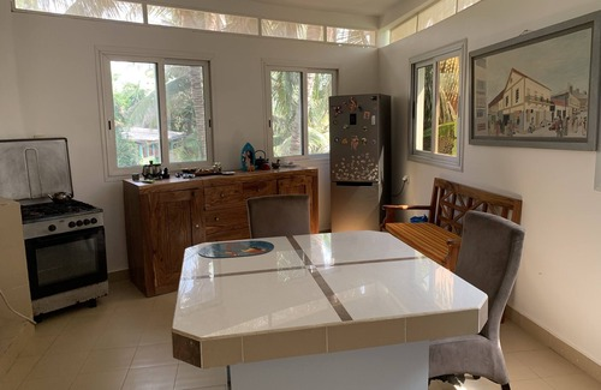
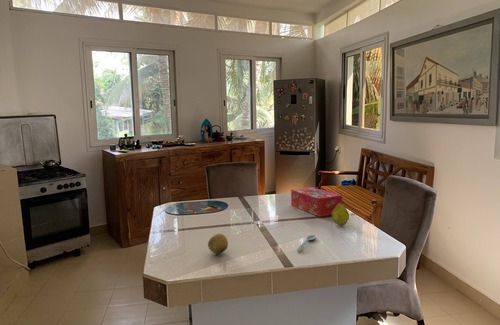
+ spoon (306, 241)
+ fruit (340, 213)
+ tissue box (315, 200)
+ fruit (218, 243)
